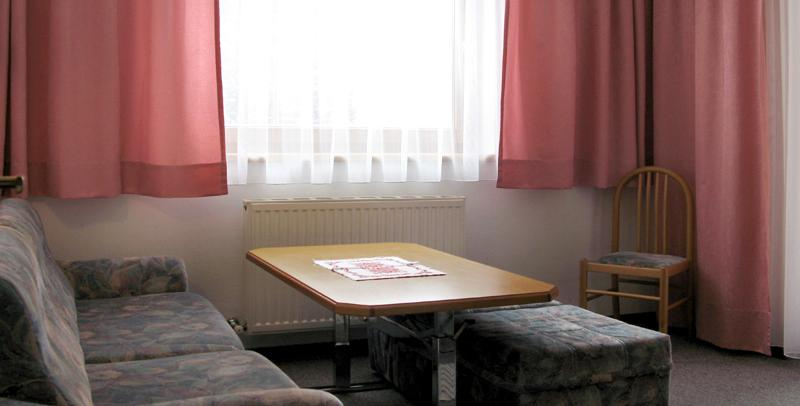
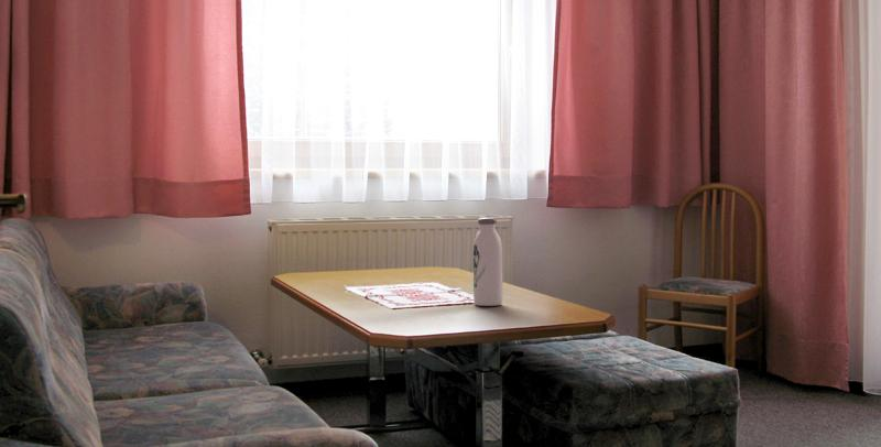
+ water bottle (487, 261)
